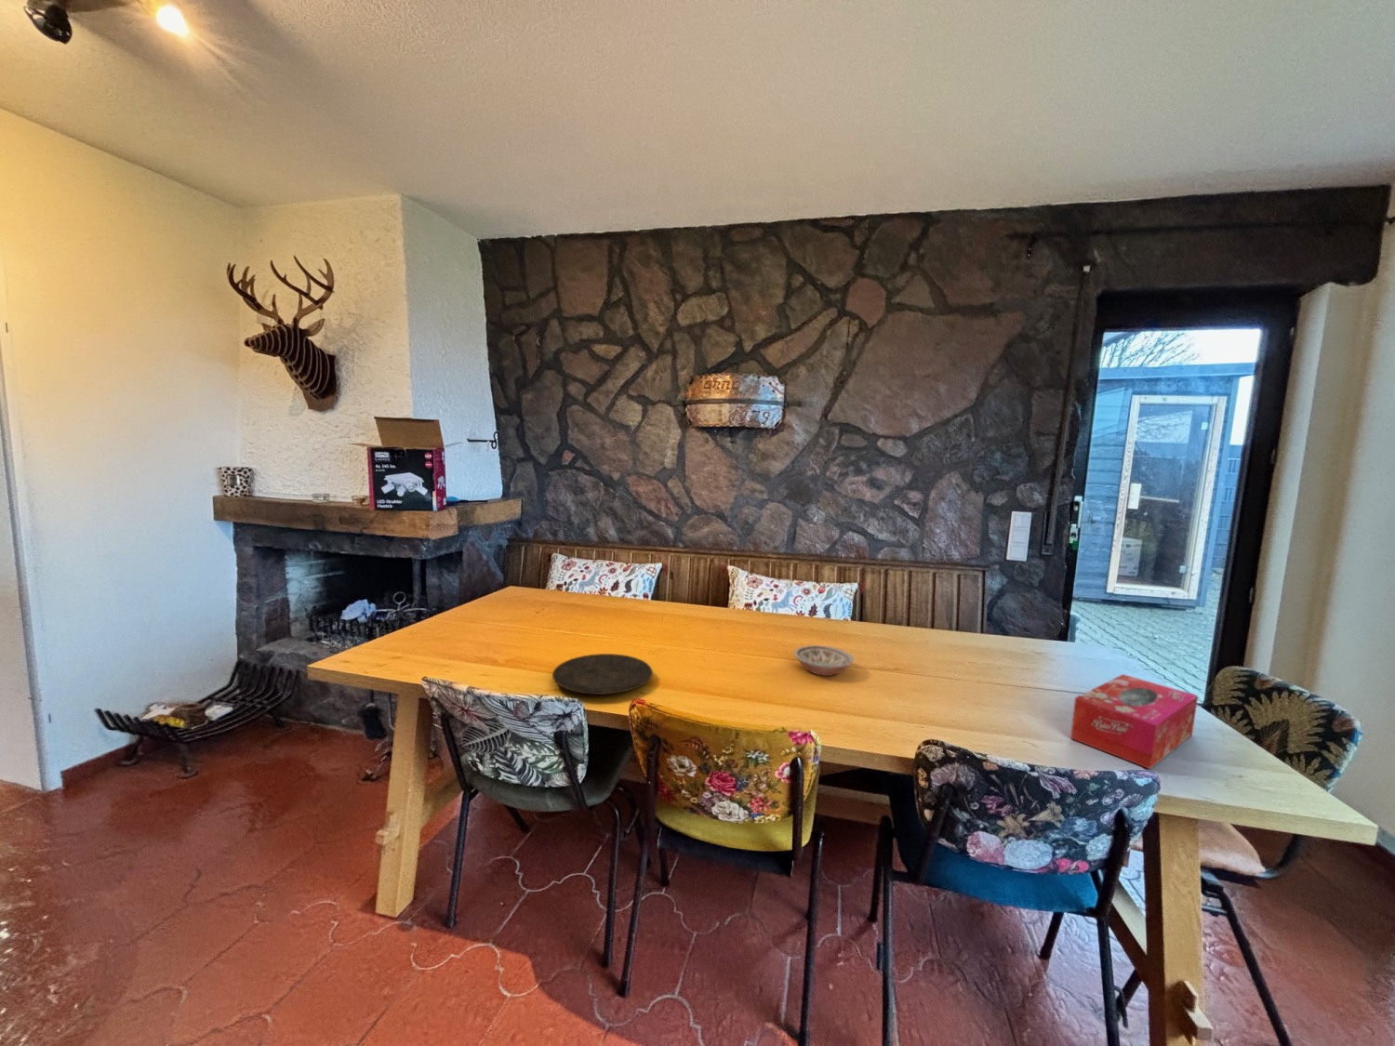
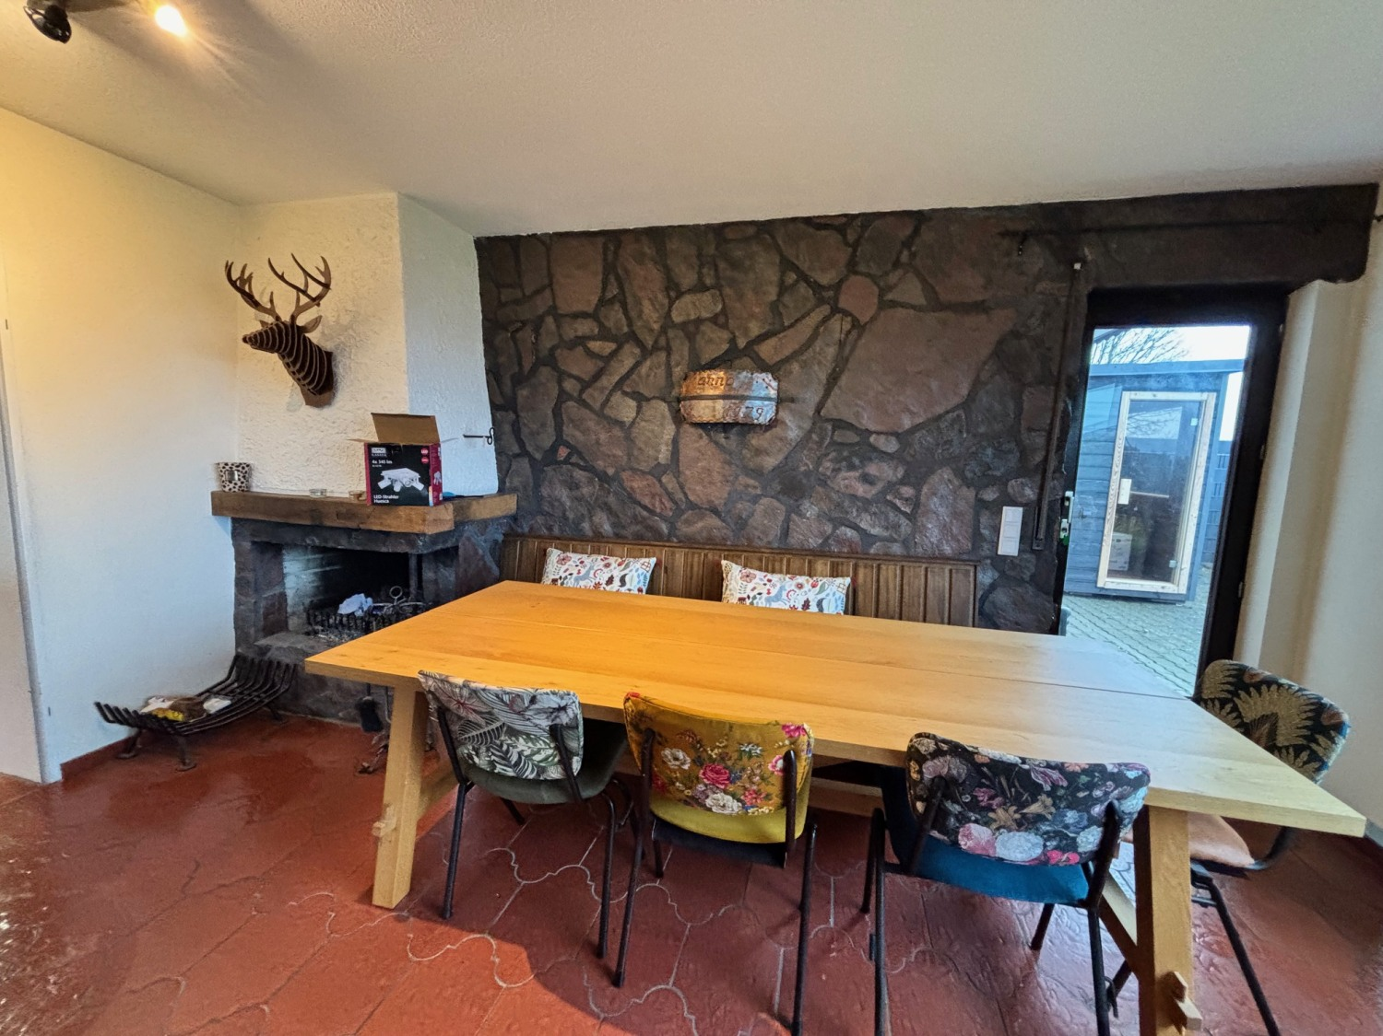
- tissue box (1135, 716)
- bowl (823, 663)
- plate (603, 675)
